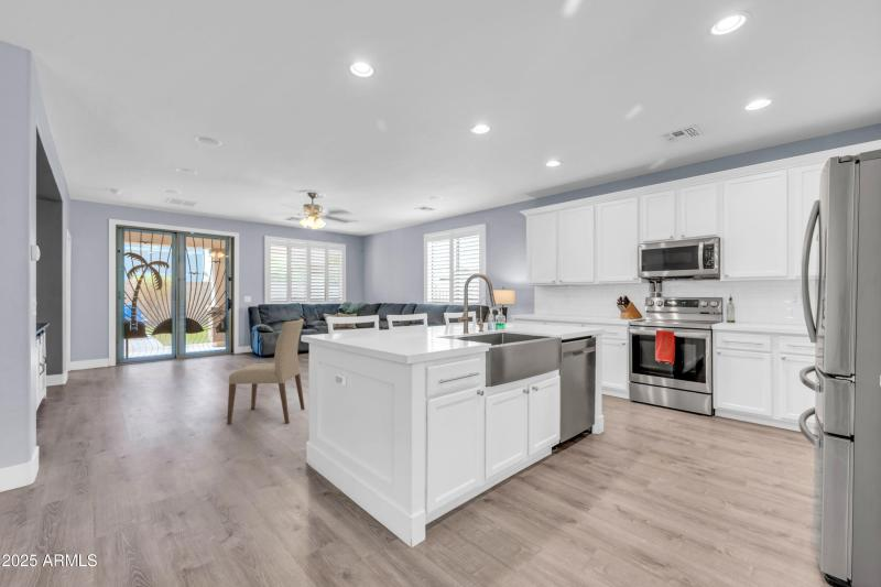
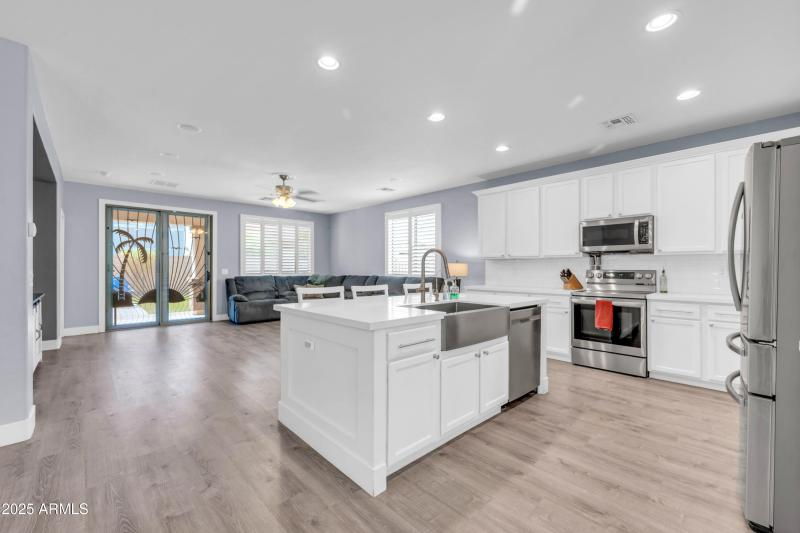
- chair (270, 368)
